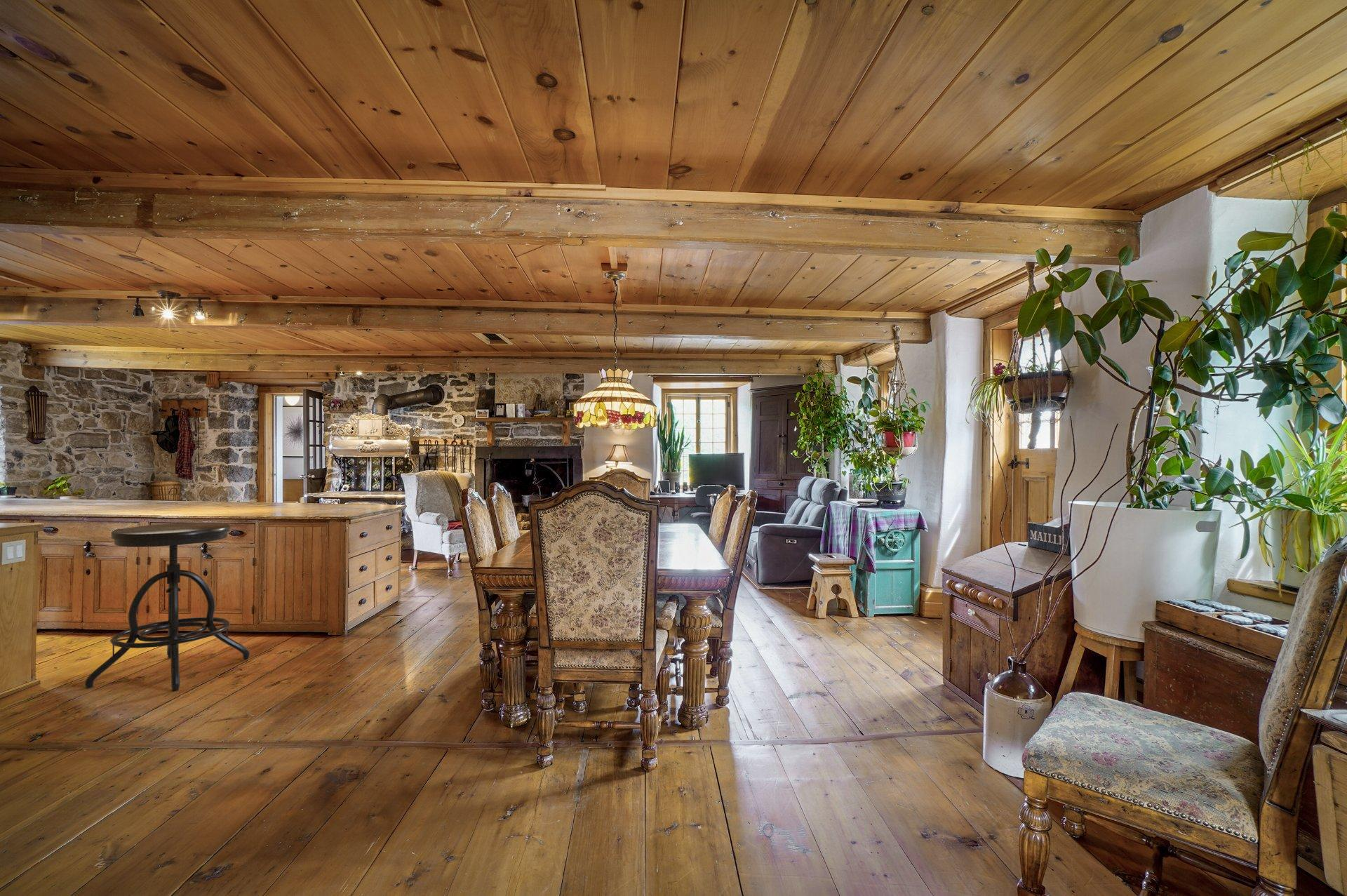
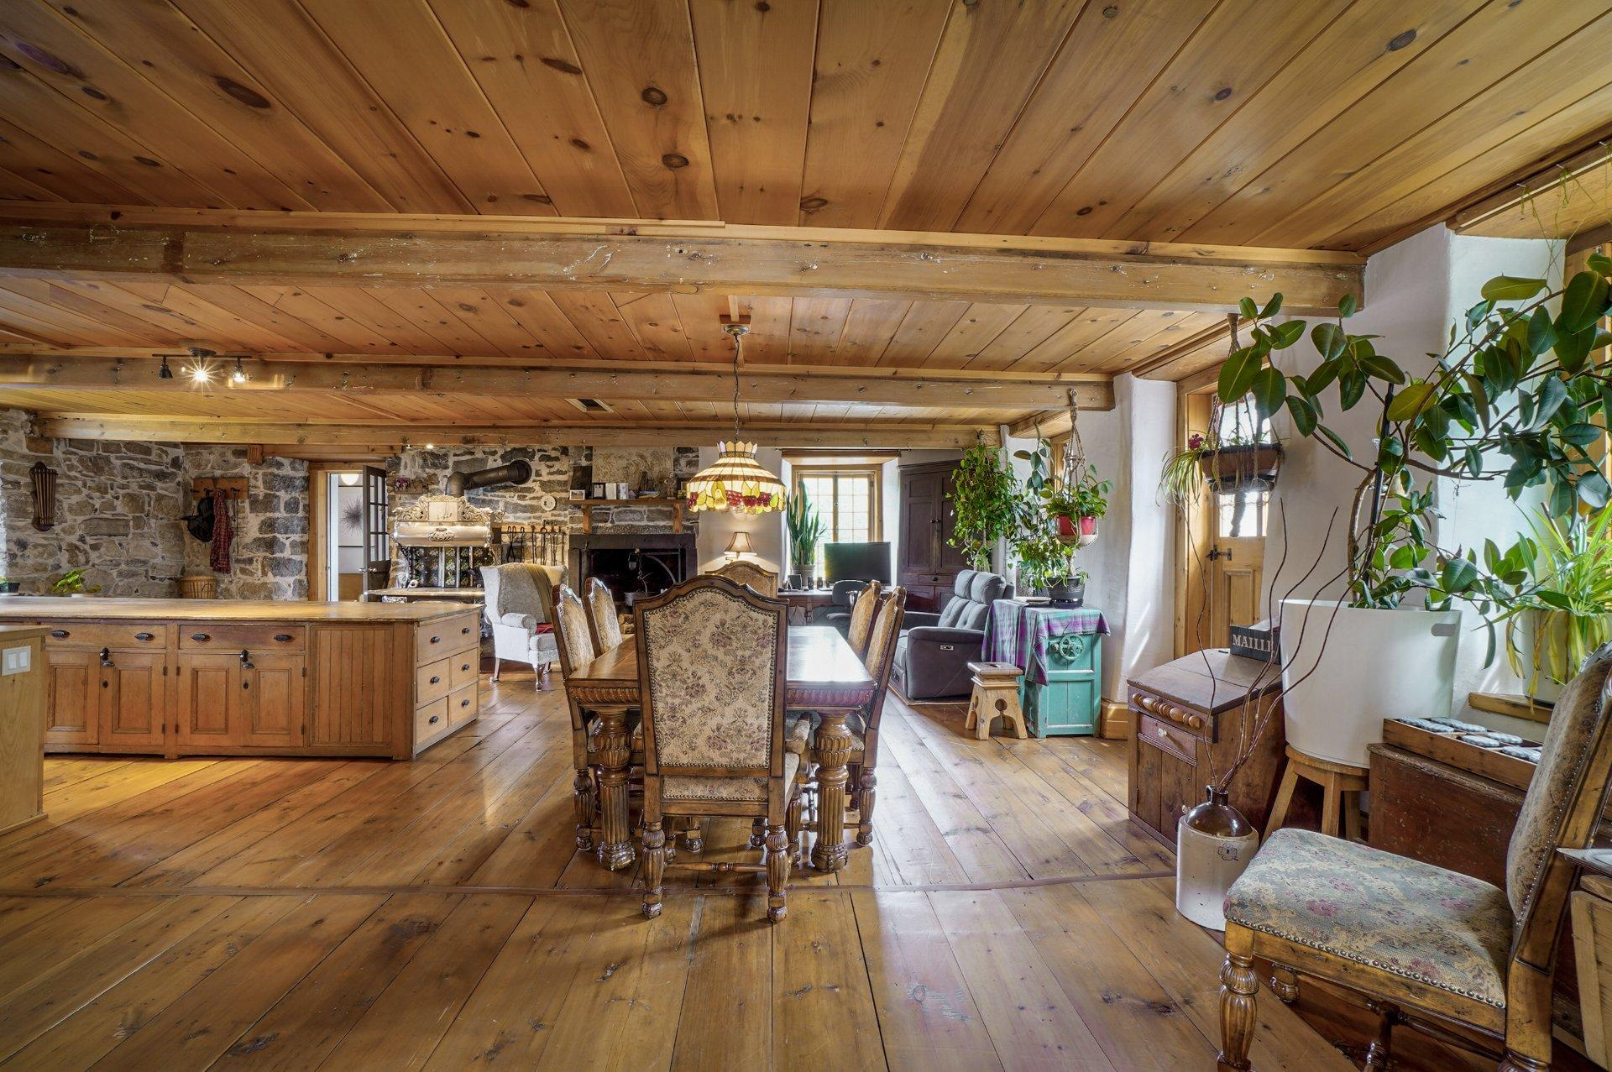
- stool (173, 600)
